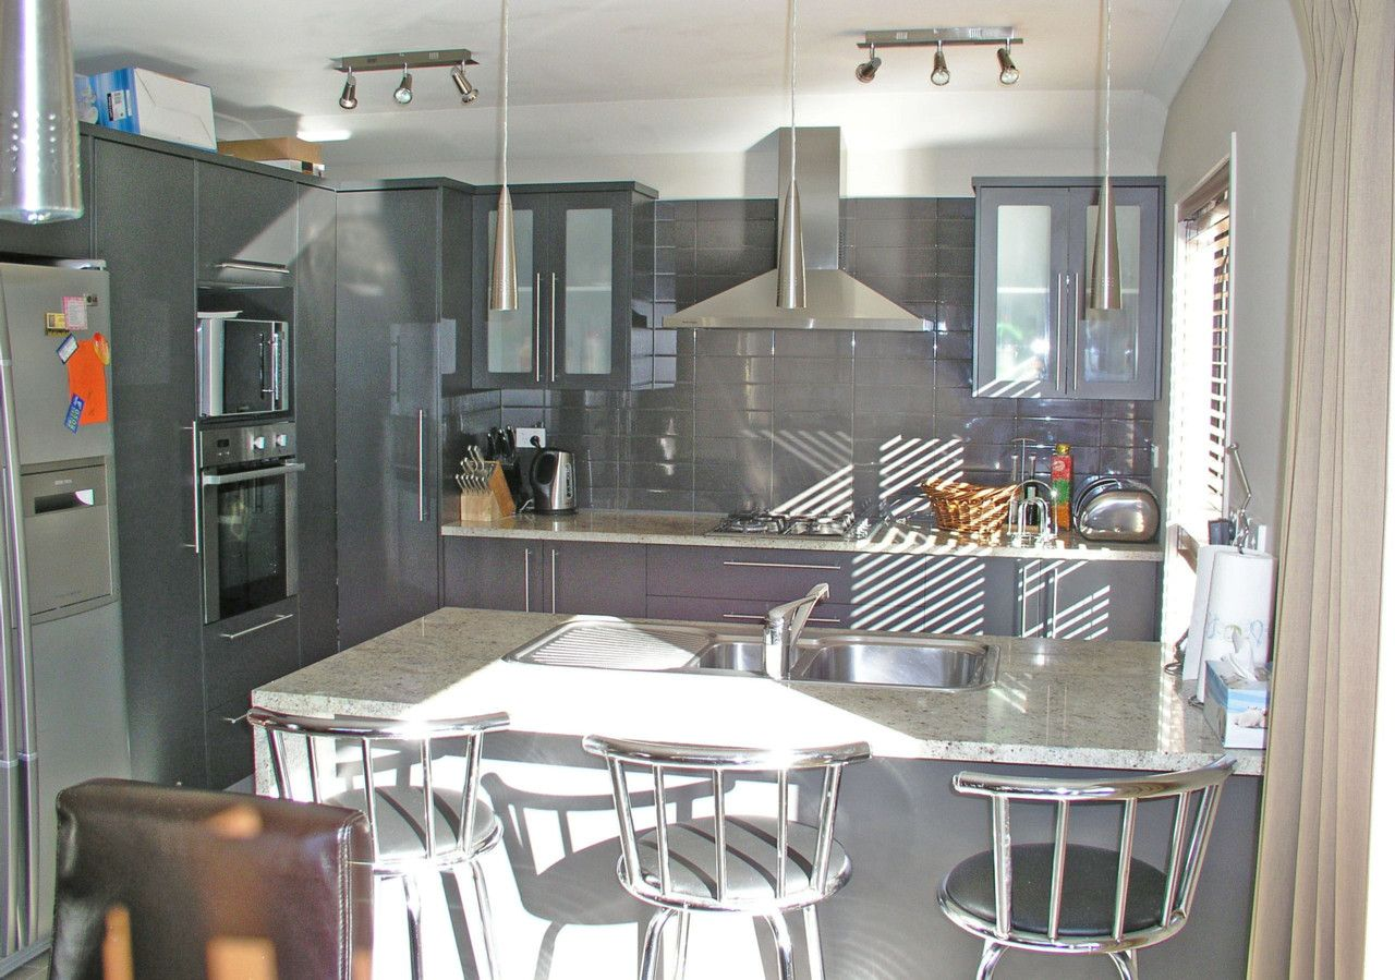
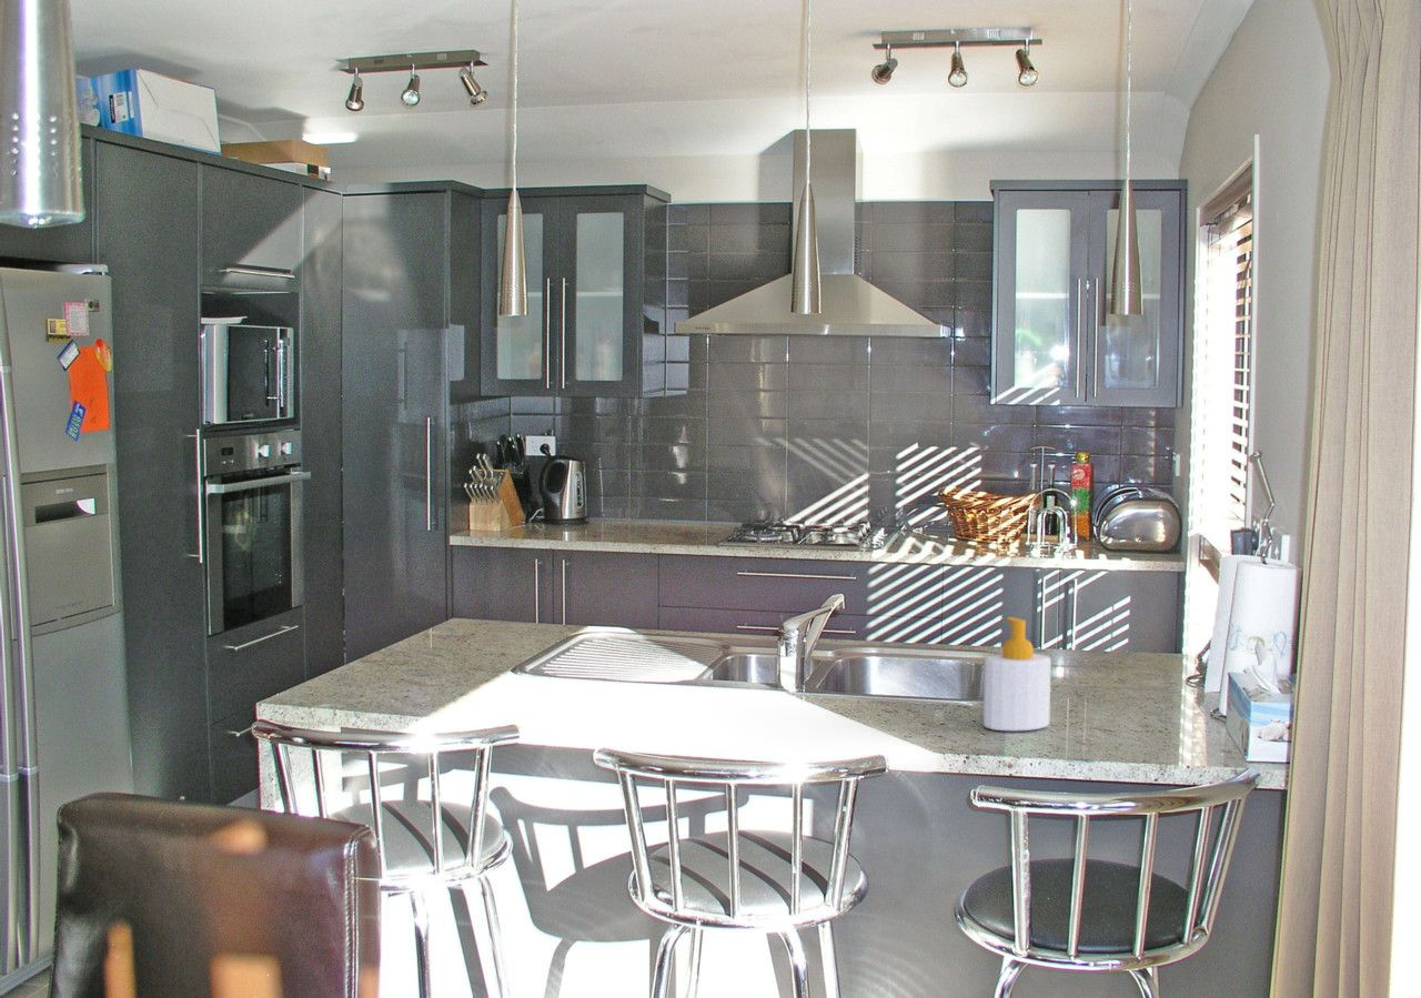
+ soap bottle (1017, 673)
